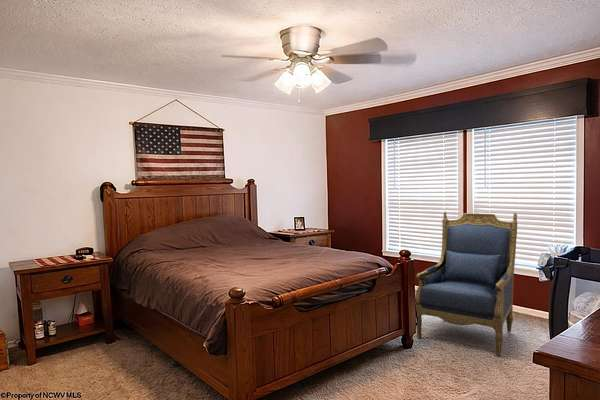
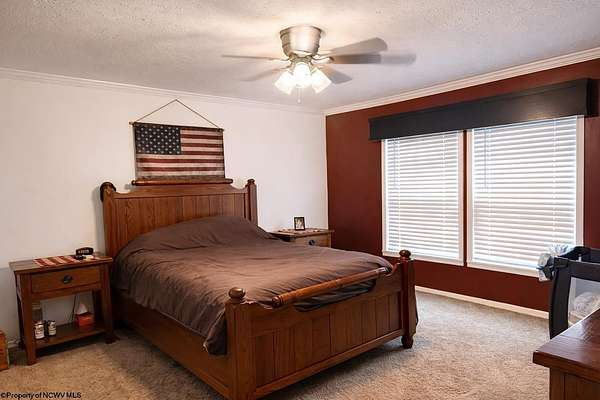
- armchair (467, 274)
